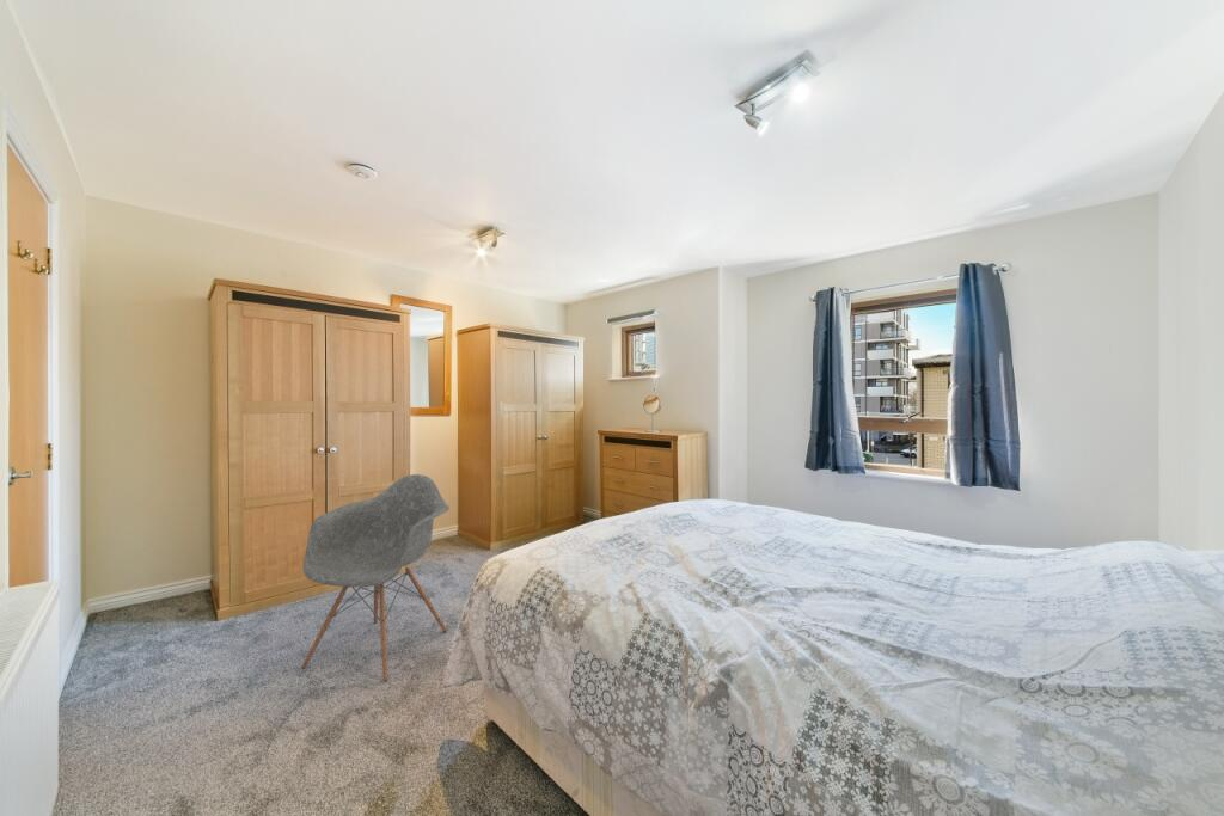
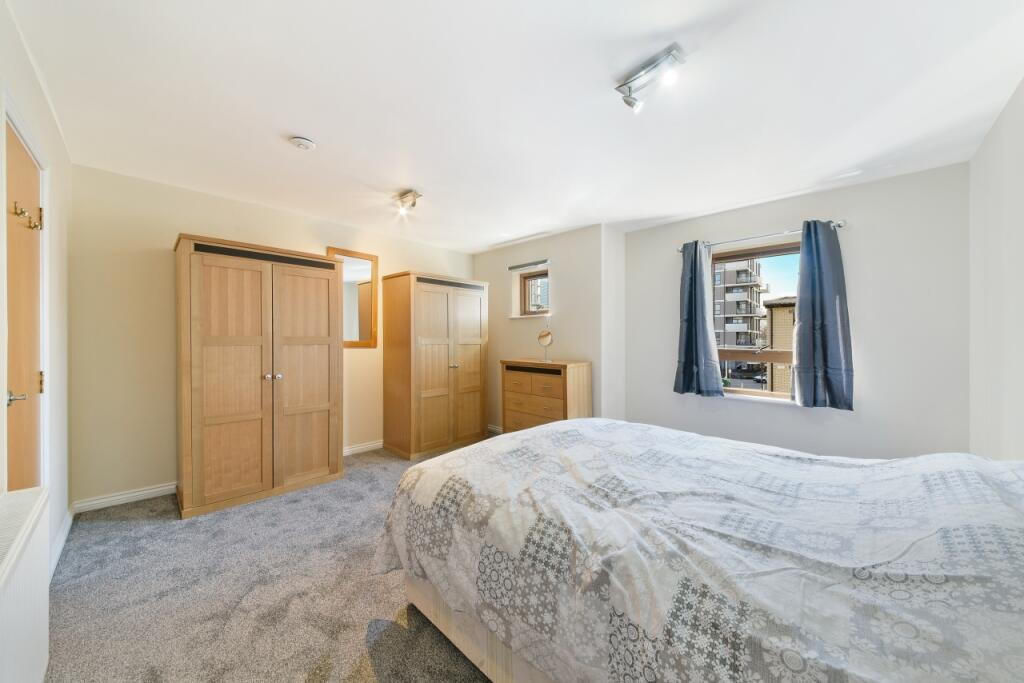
- armchair (381, 564)
